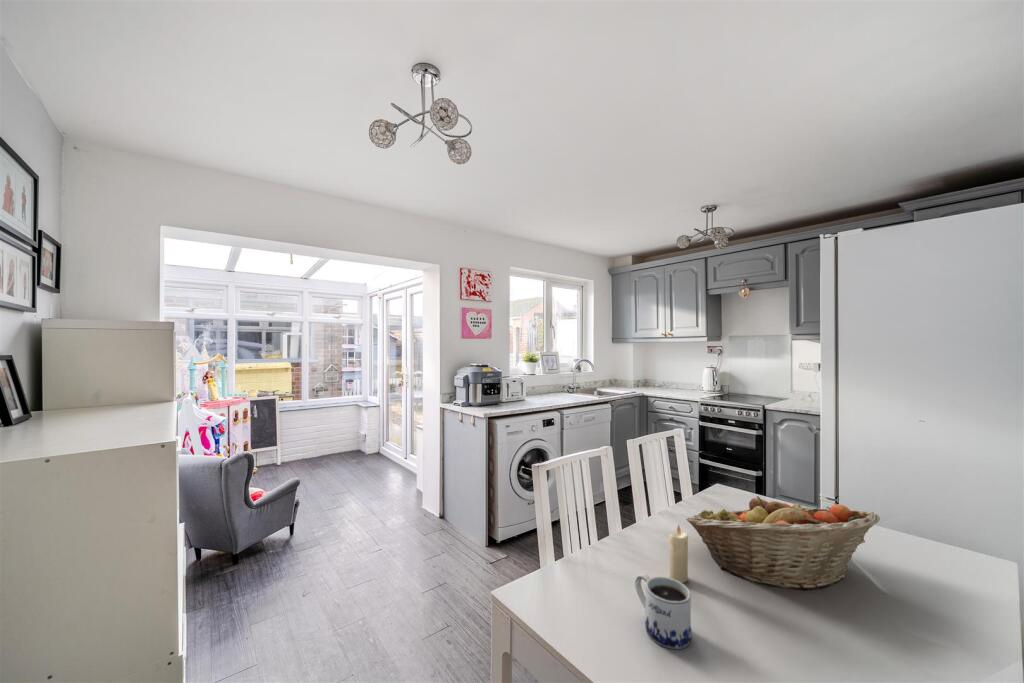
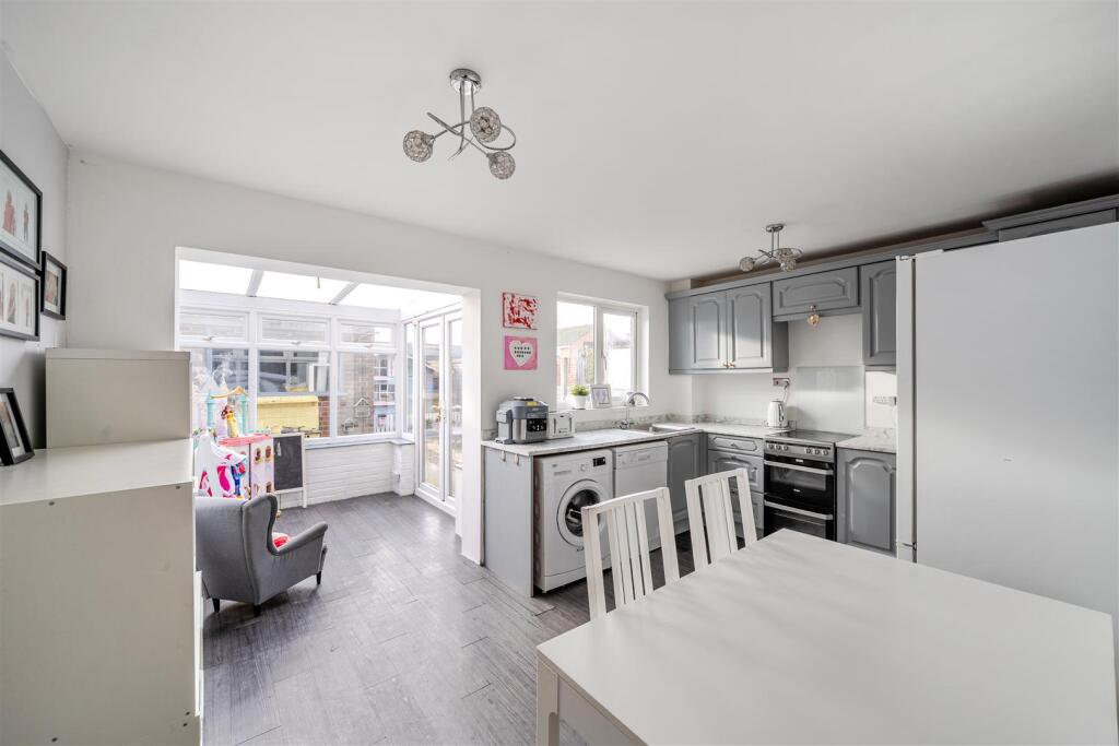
- candle (678, 551)
- fruit basket (777, 530)
- mug (662, 607)
